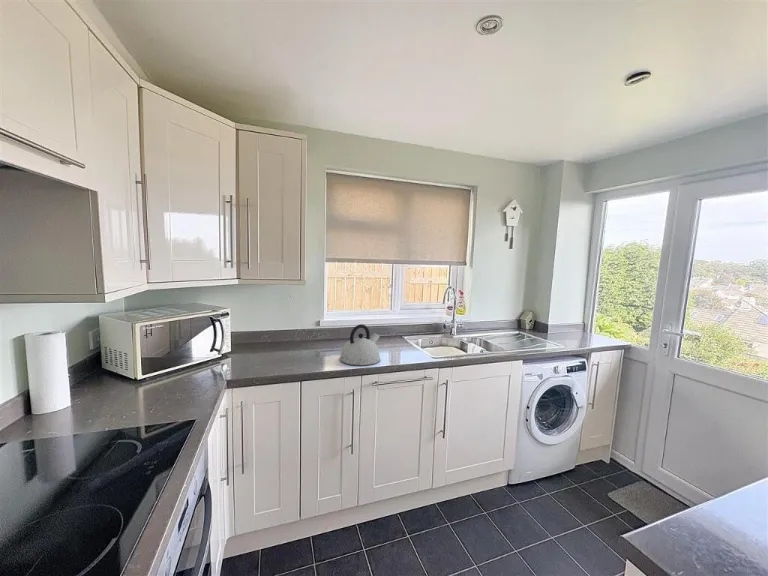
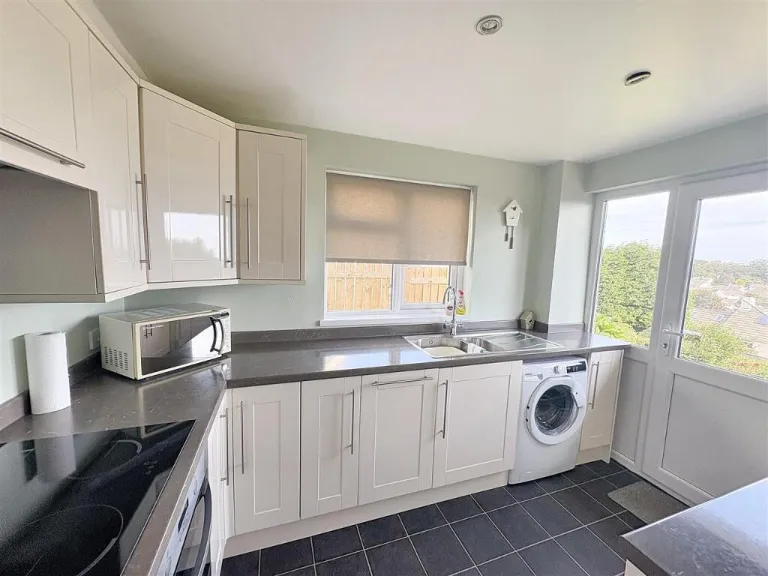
- kettle (362, 341)
